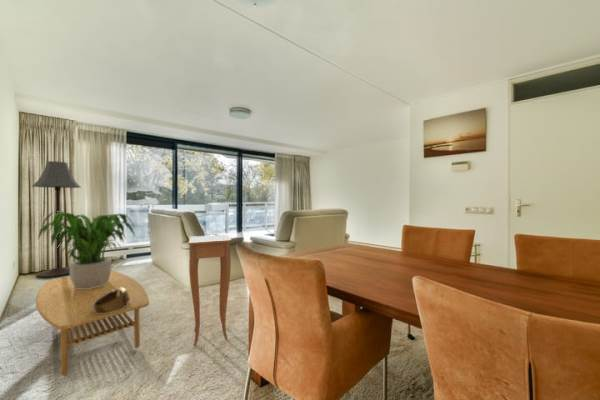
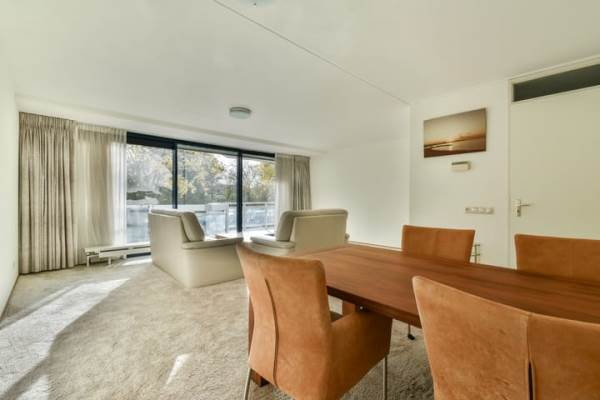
- side table (220, 286)
- coffee table (92, 313)
- floor lamp (56, 213)
- potted plant (90, 248)
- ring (111, 299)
